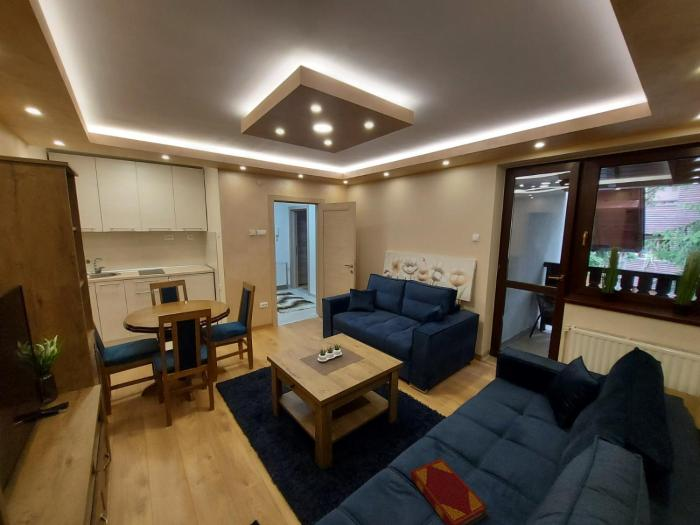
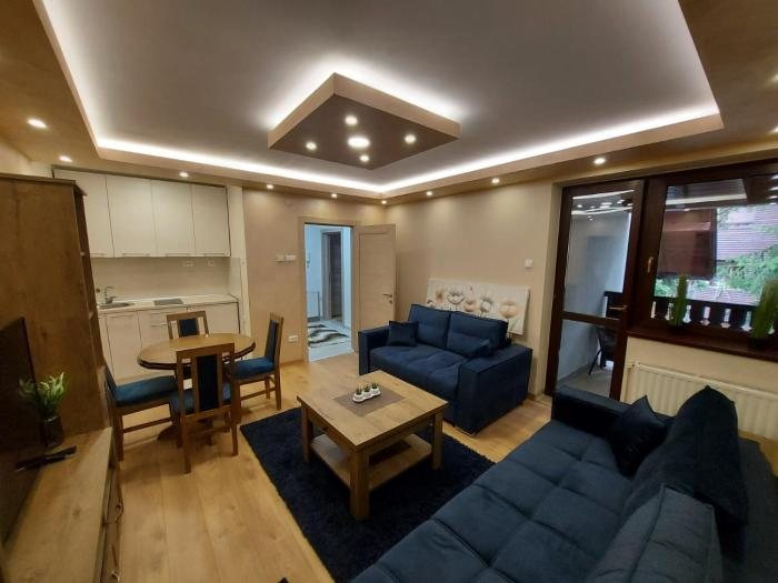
- hardback book (446, 491)
